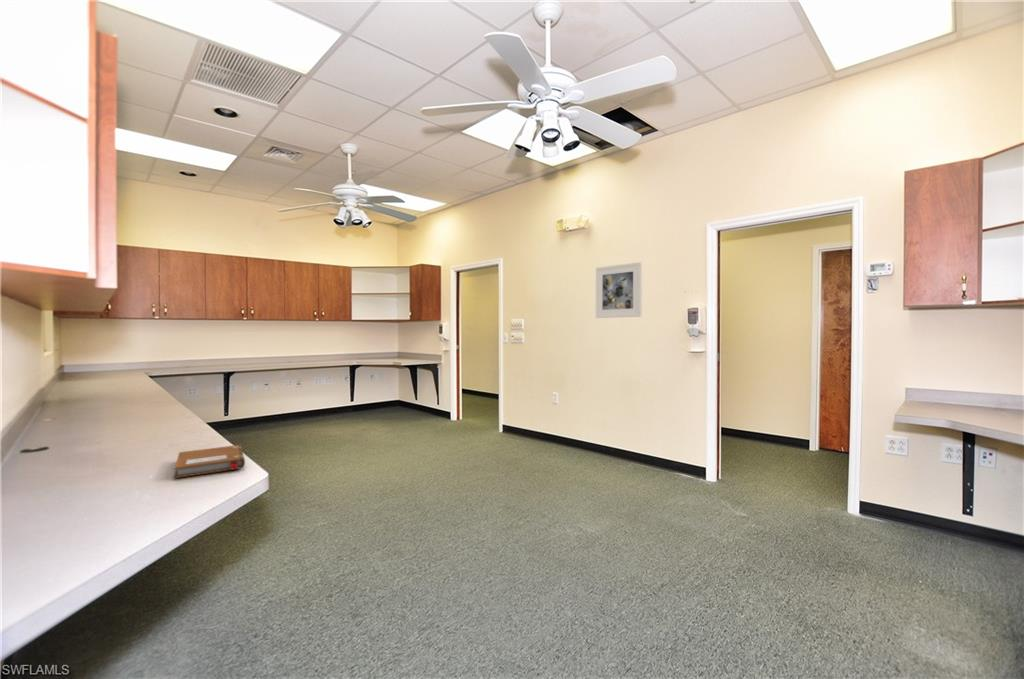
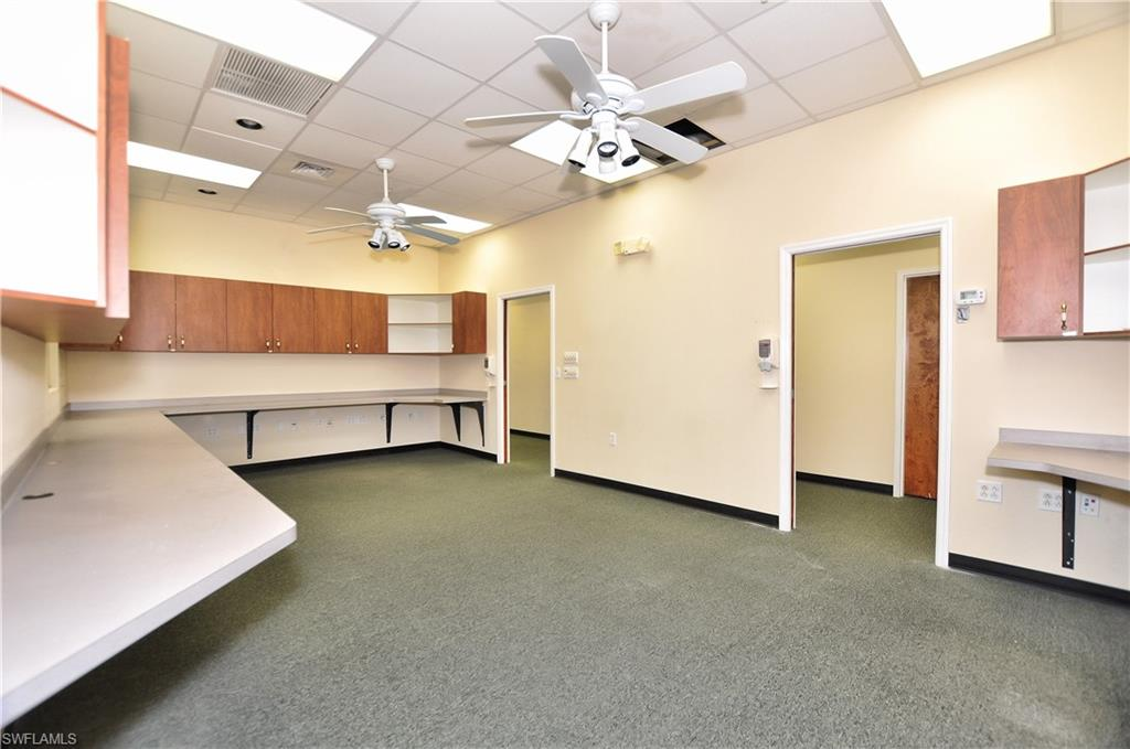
- notebook (211, 460)
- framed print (617, 291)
